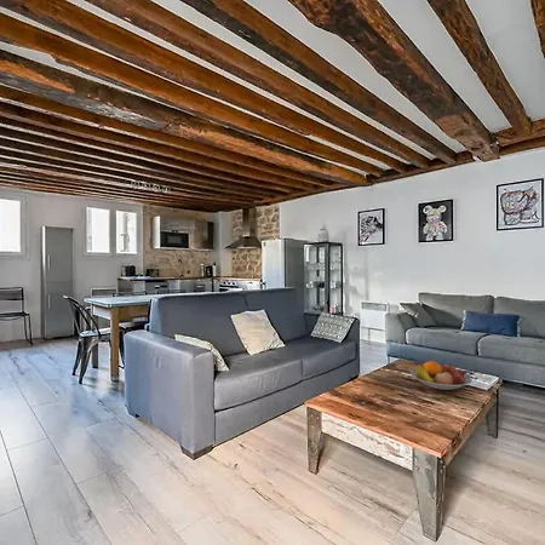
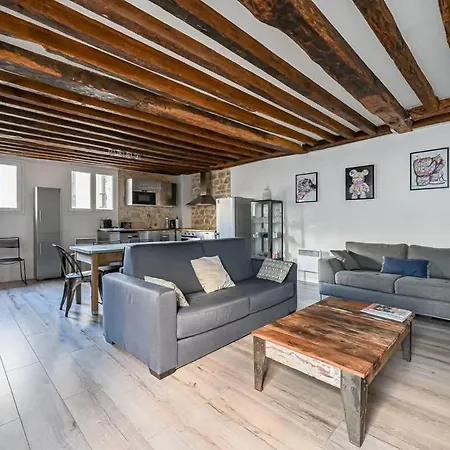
- fruit bowl (440, 373)
